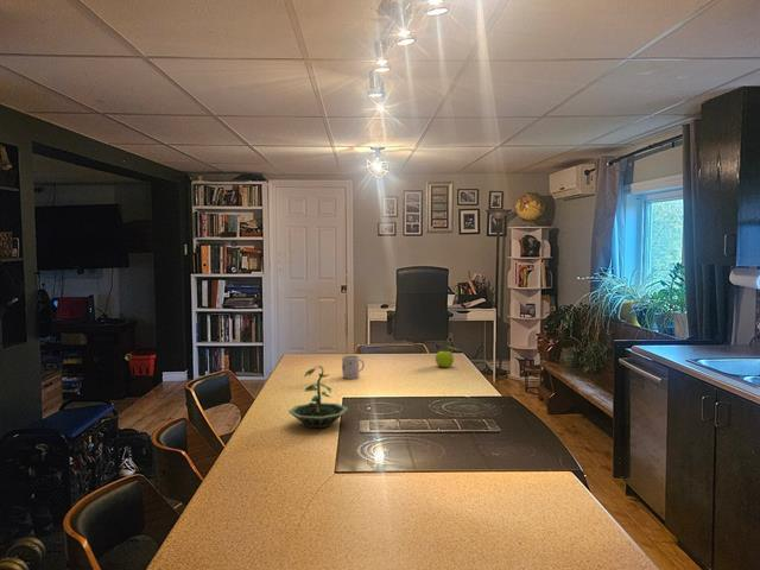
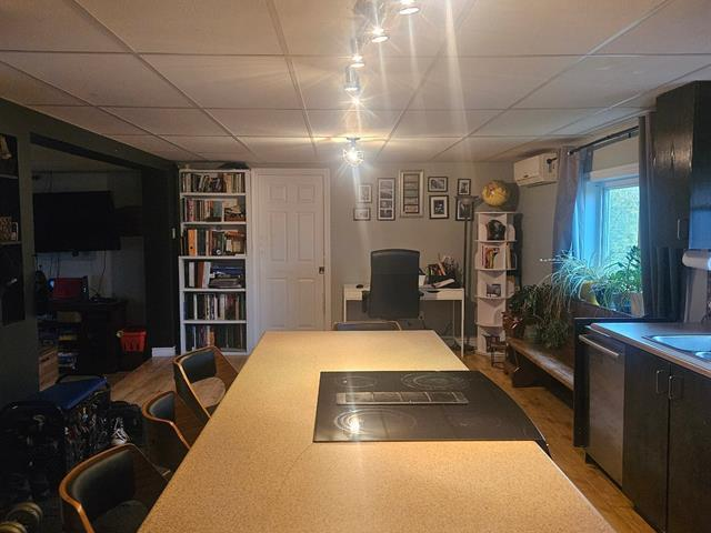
- terrarium (318, 379)
- fruit (448, 356)
- mug (353, 363)
